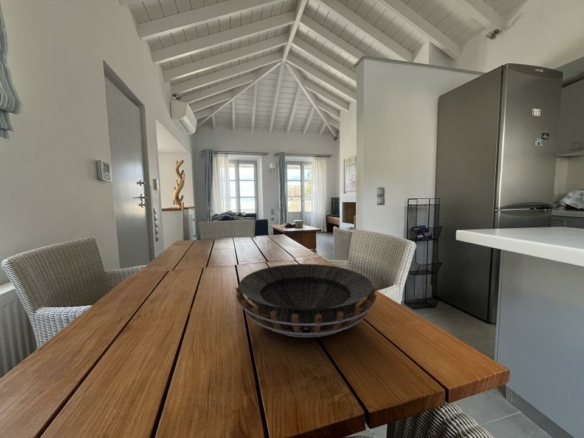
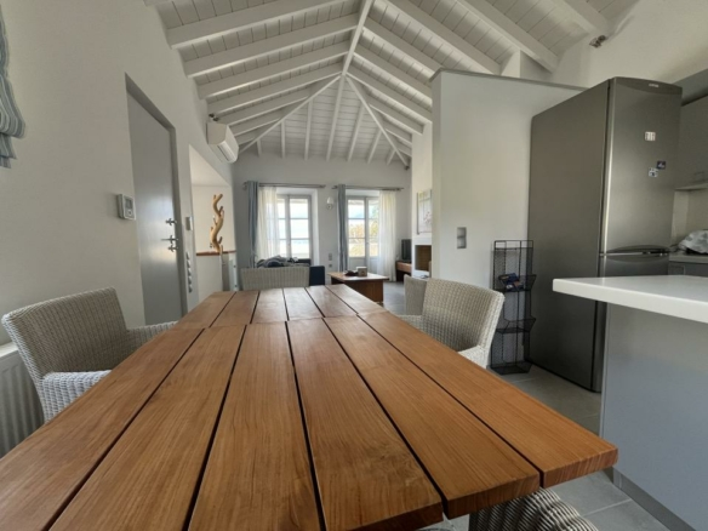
- decorative bowl (305, 300)
